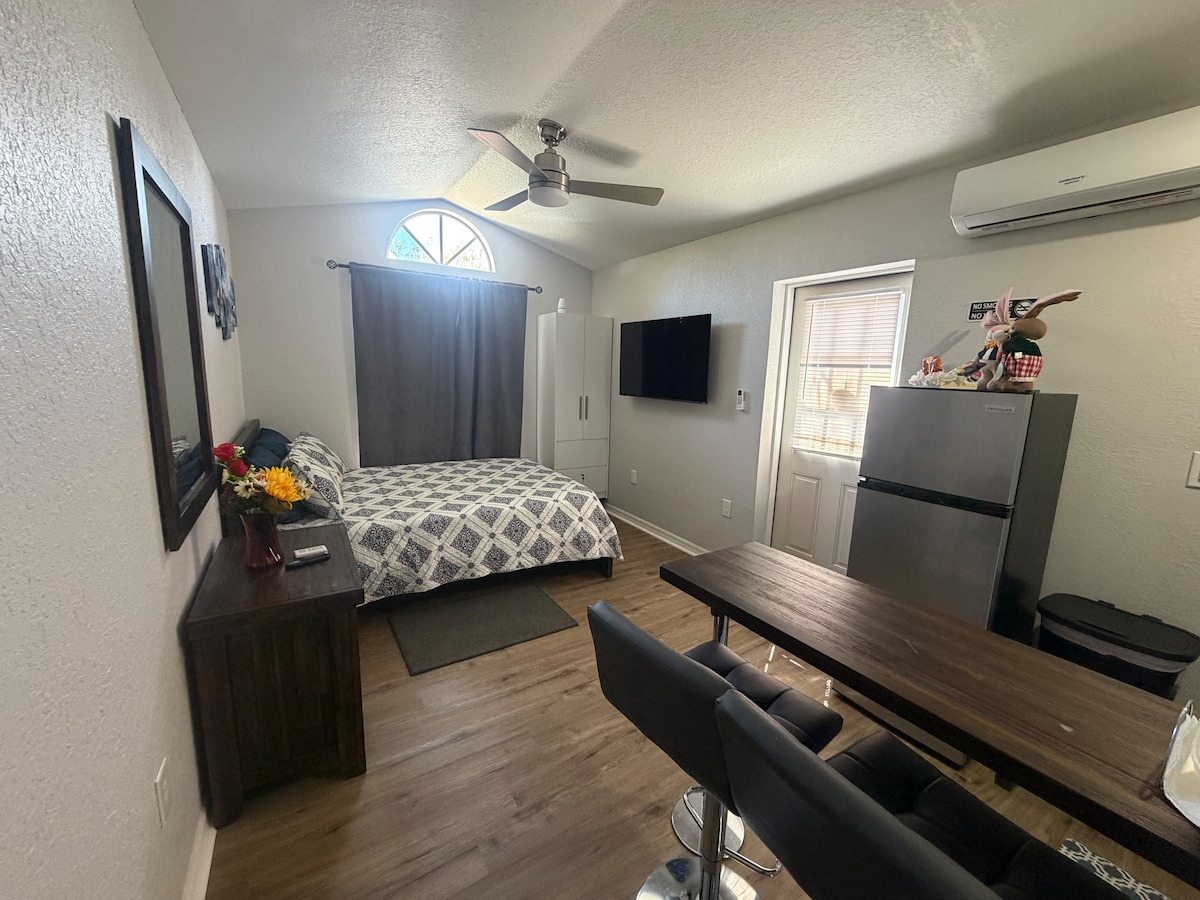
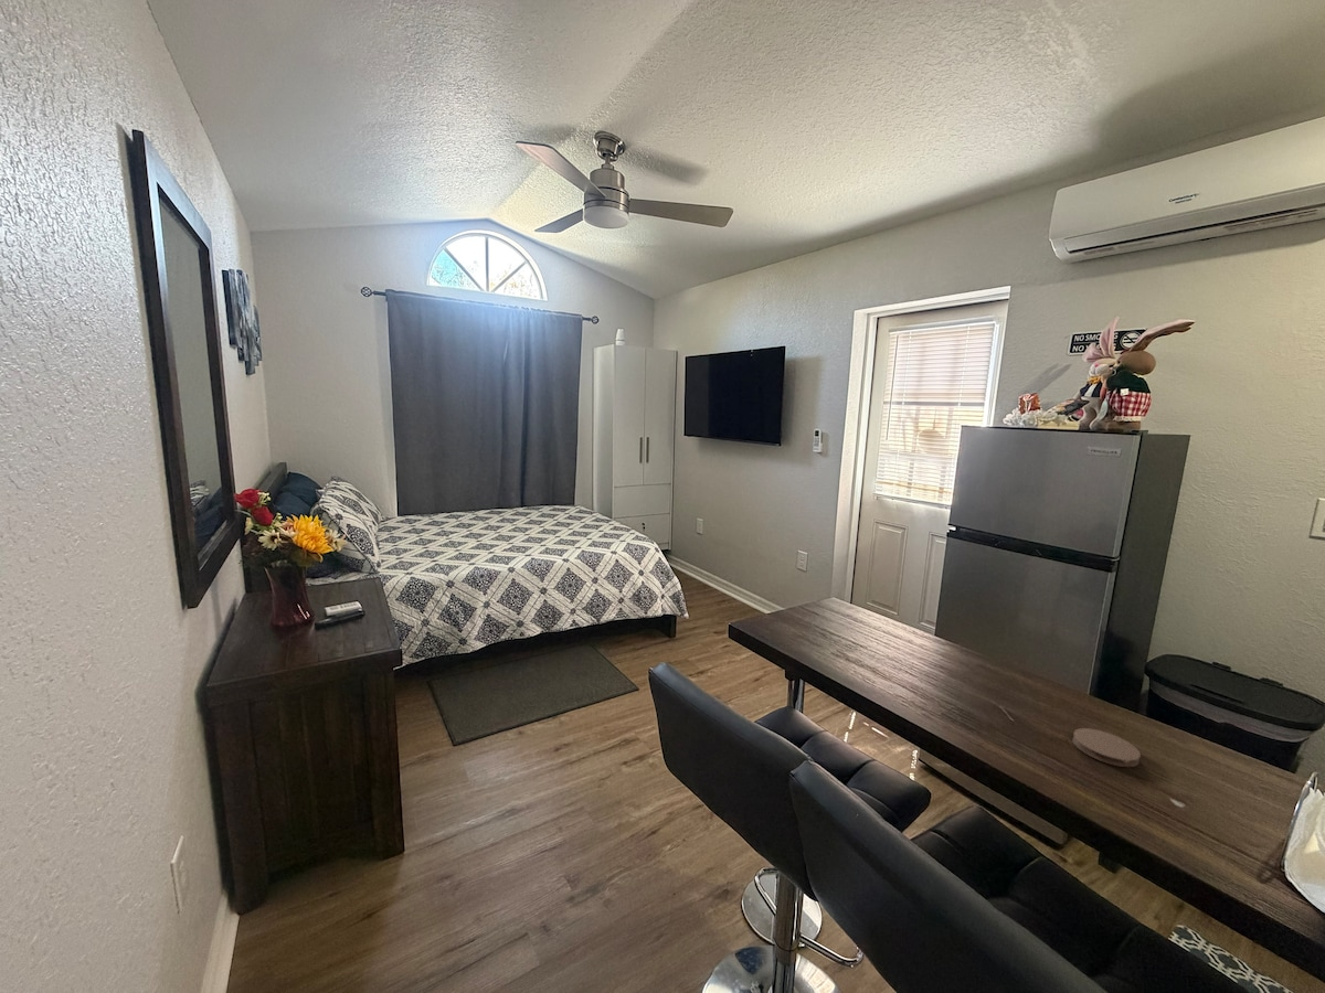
+ coaster (1105, 746)
